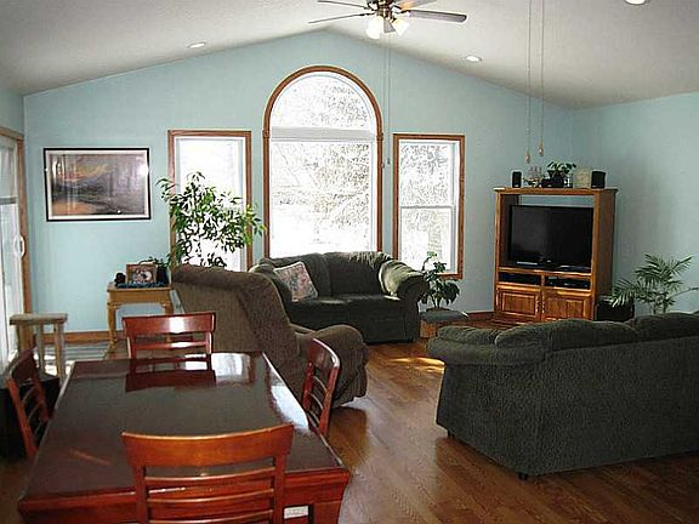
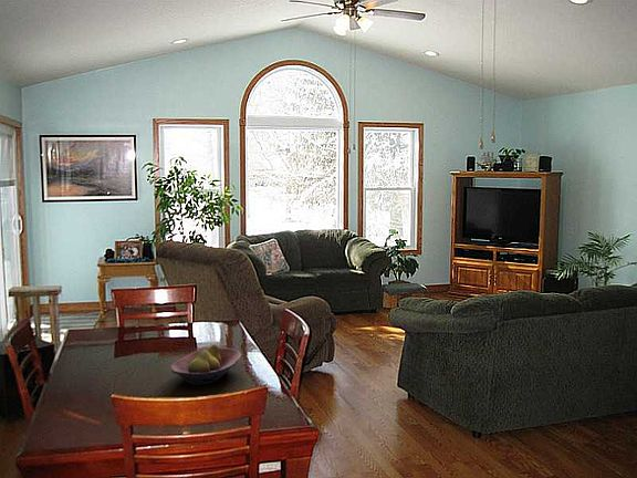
+ fruit bowl (207, 361)
